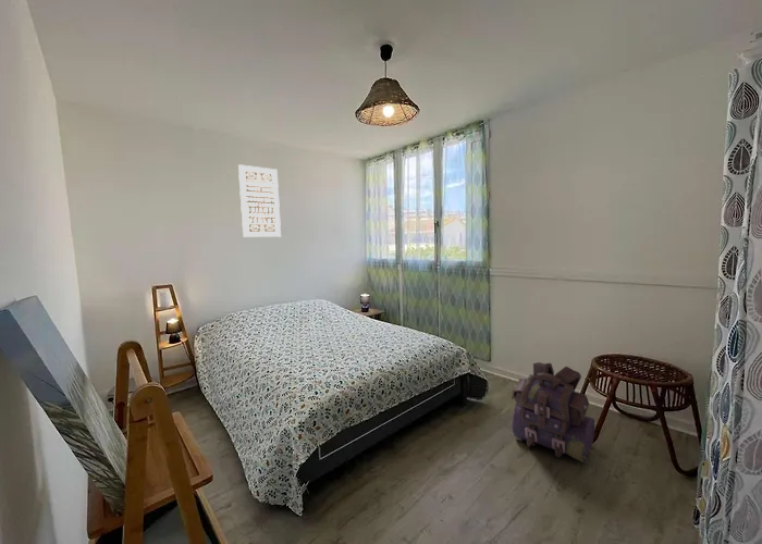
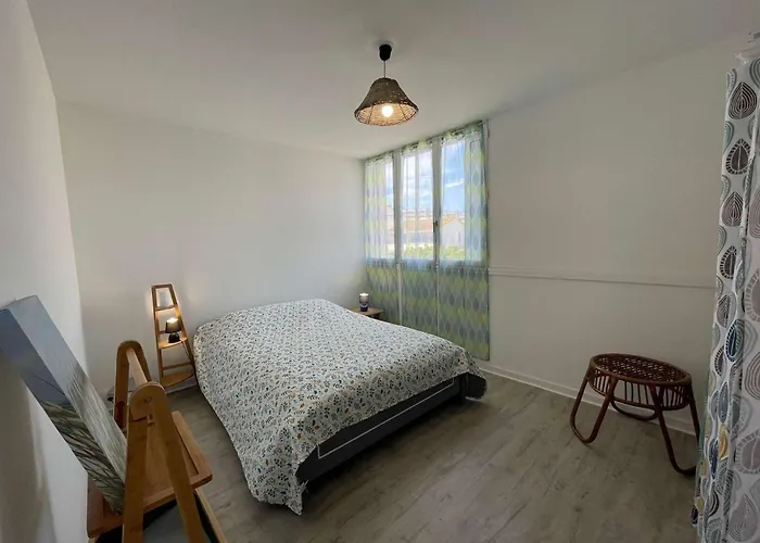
- wall art (260, 202)
- backpack (551, 406)
